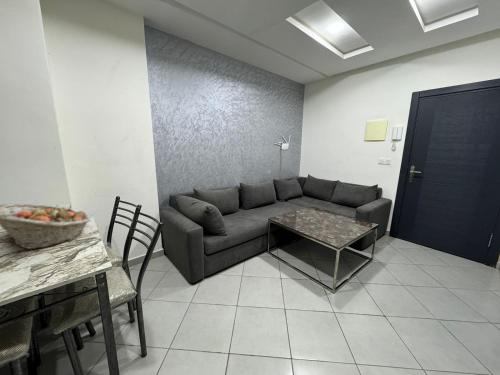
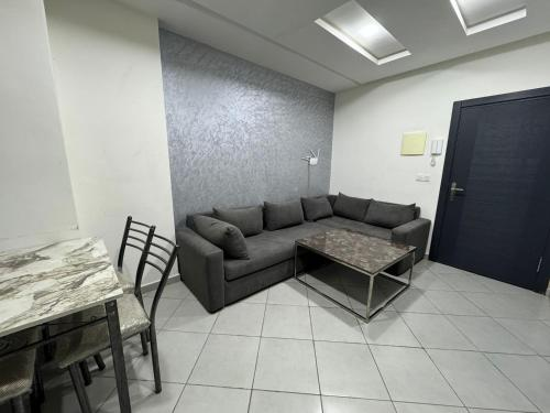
- fruit basket (44, 220)
